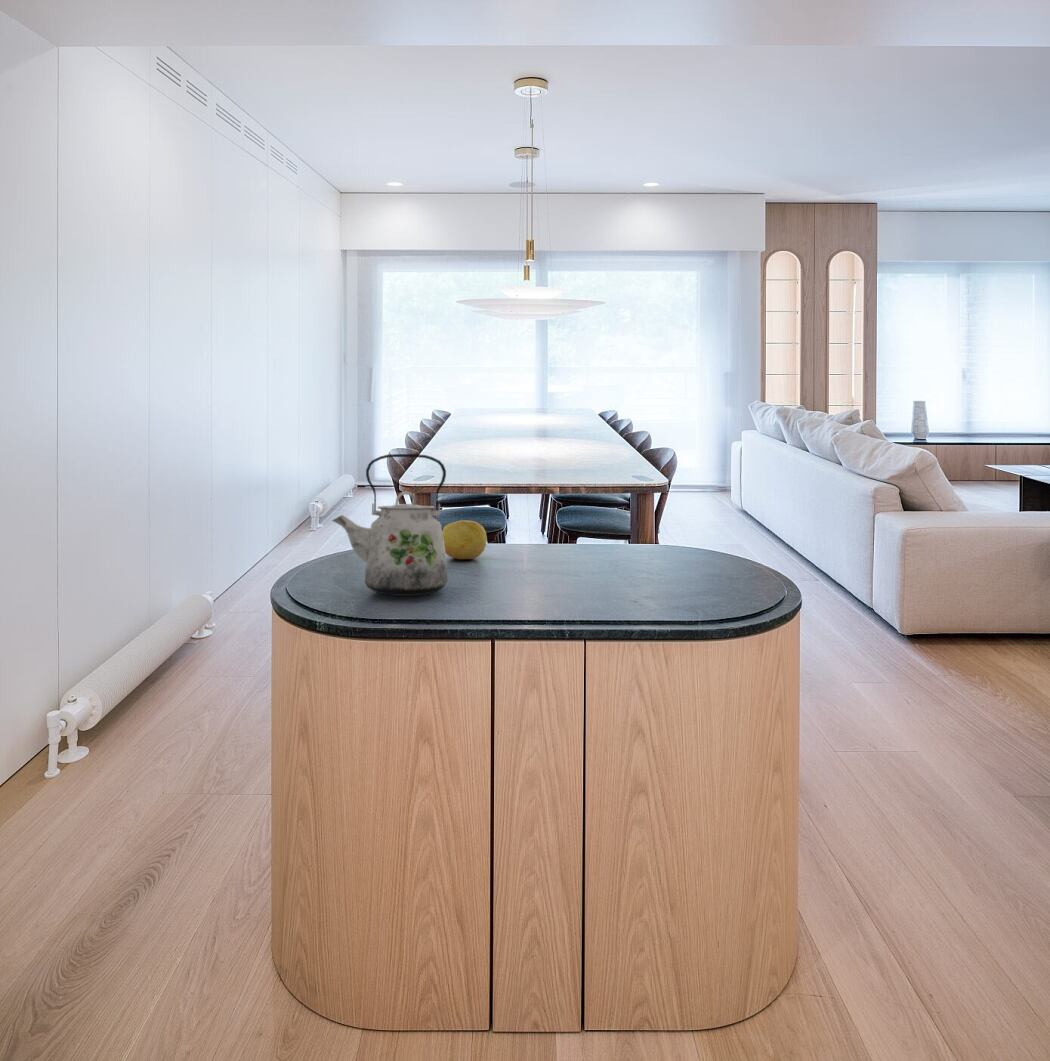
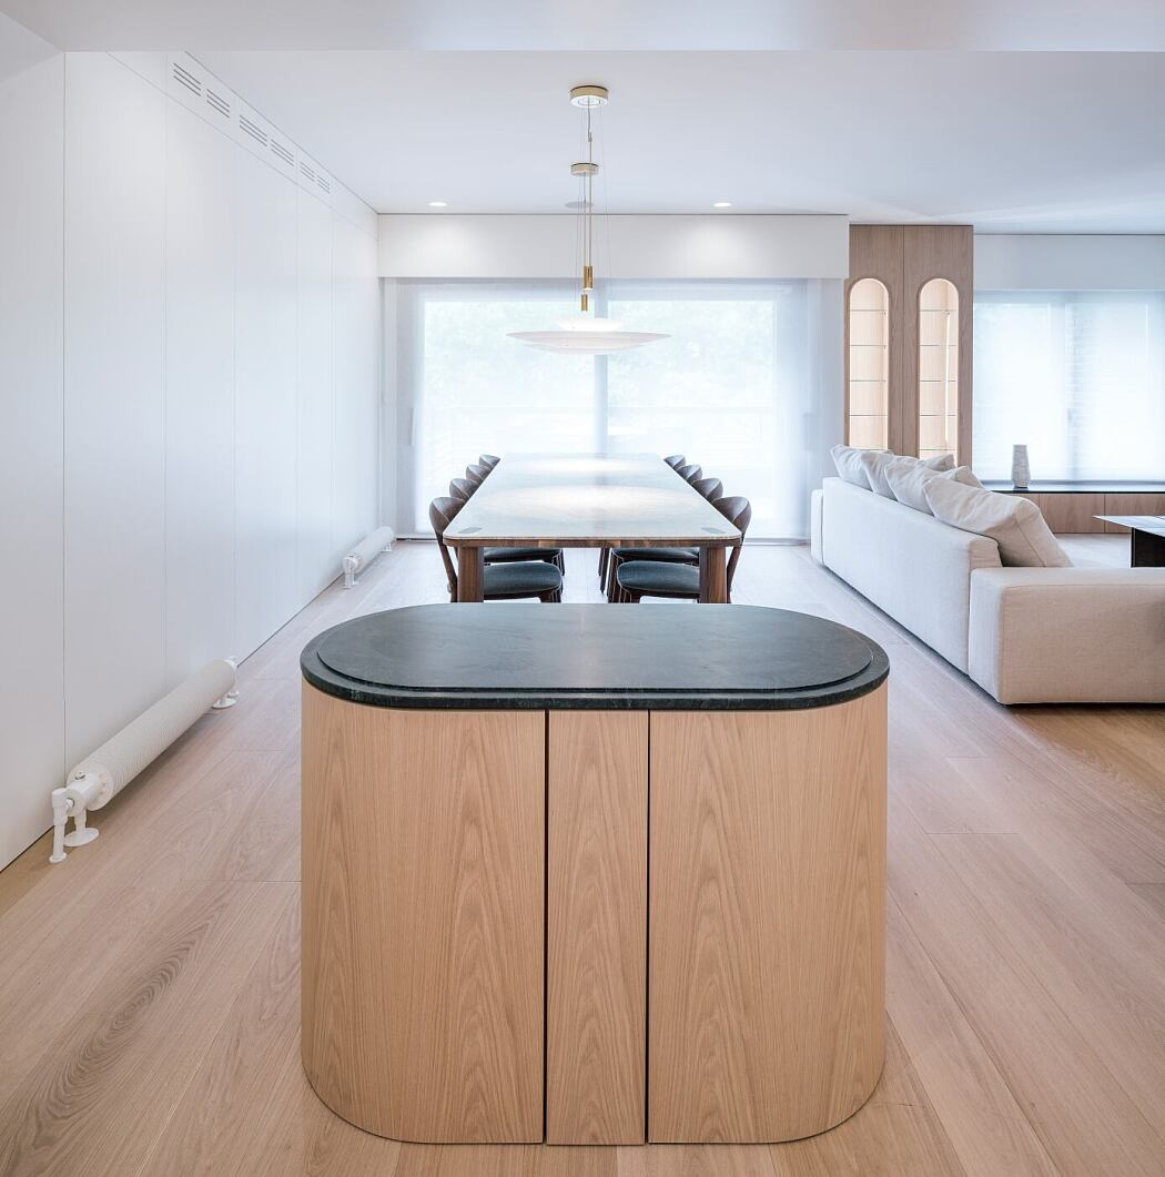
- kettle (390, 523)
- apple (463, 539)
